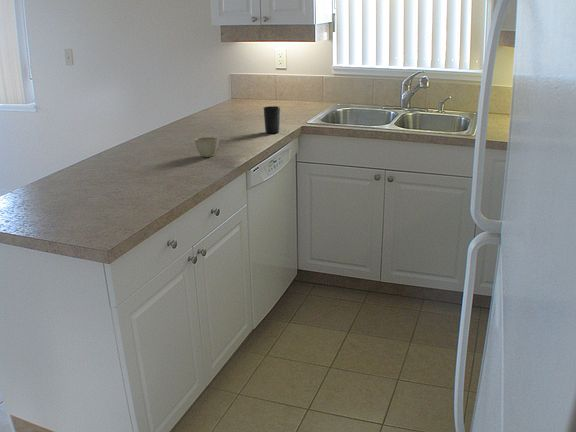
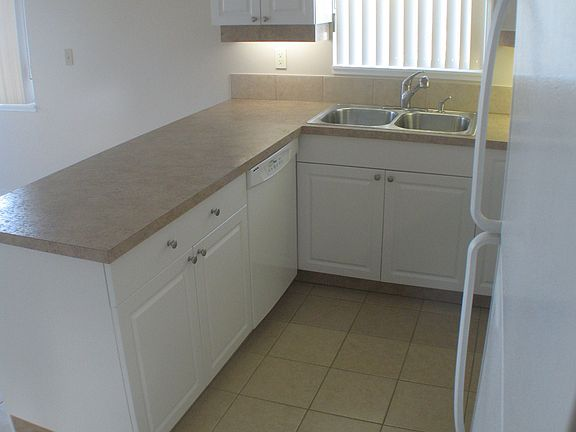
- cup (272, 119)
- flower pot (207, 147)
